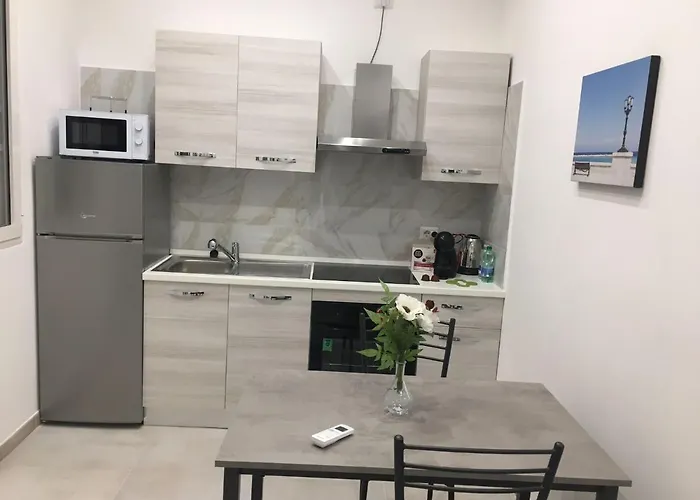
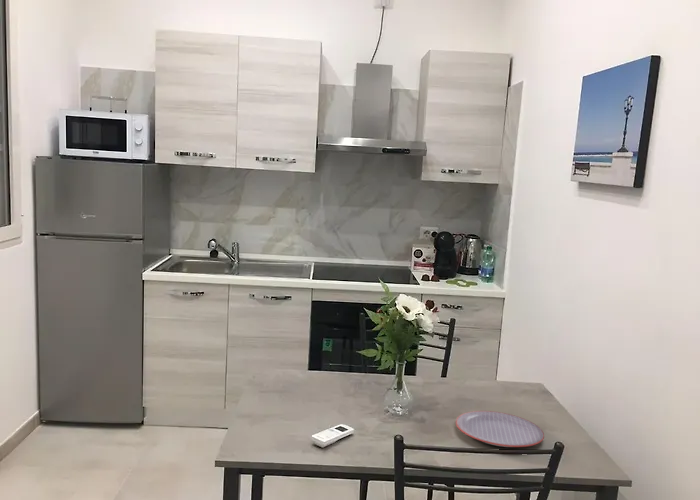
+ plate (498, 430)
